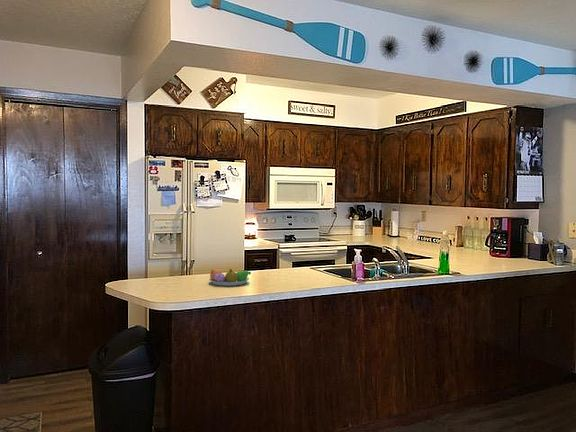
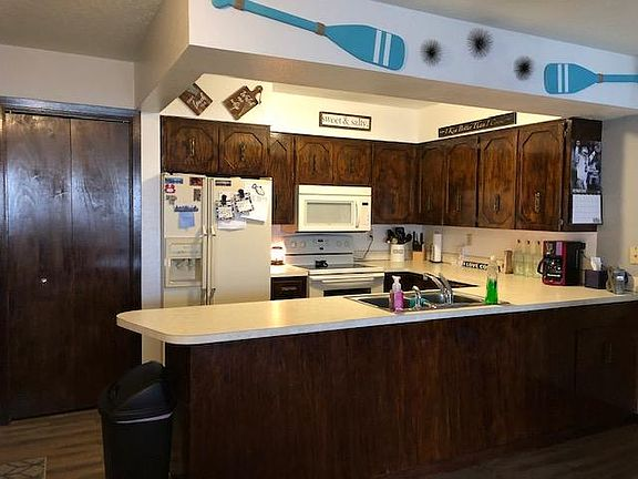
- fruit bowl (230, 275)
